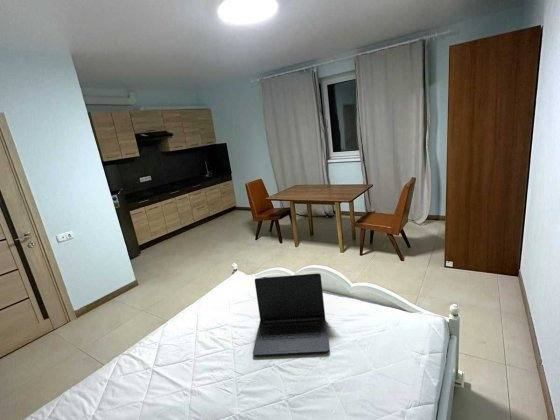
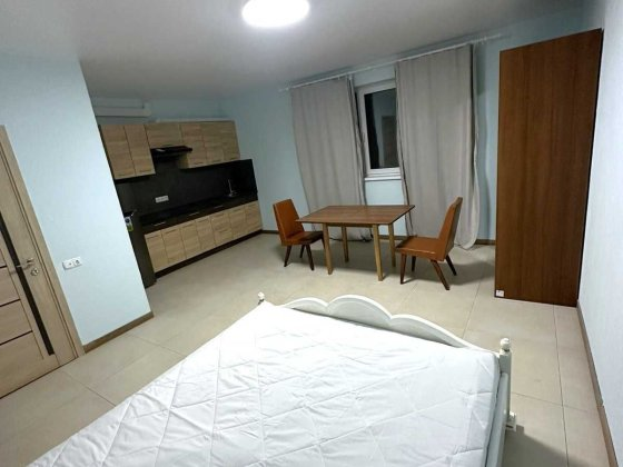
- laptop (288, 312)
